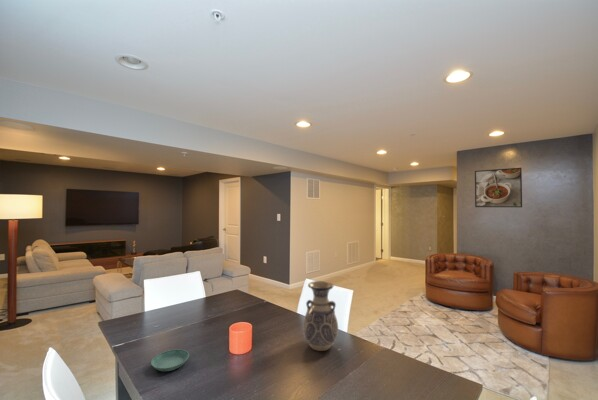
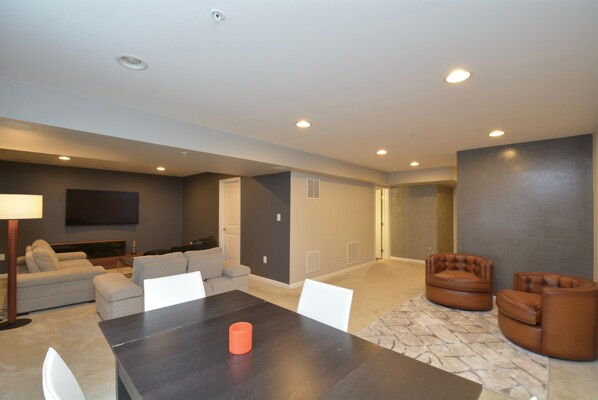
- saucer (170, 361)
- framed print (497, 188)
- vase (320, 314)
